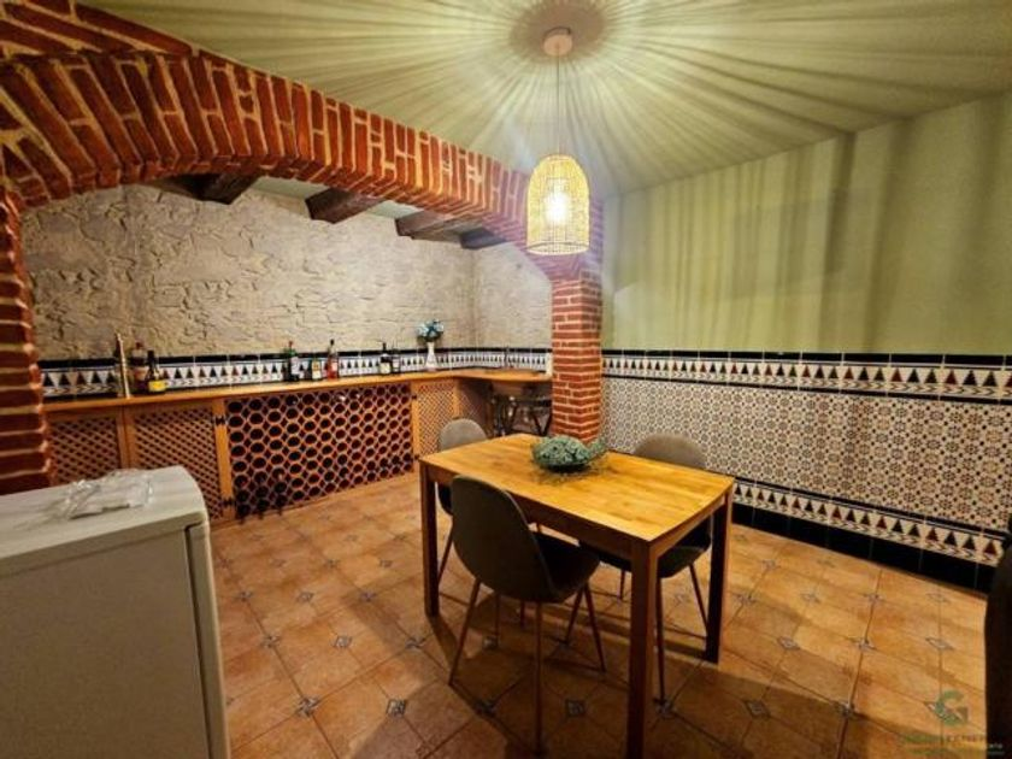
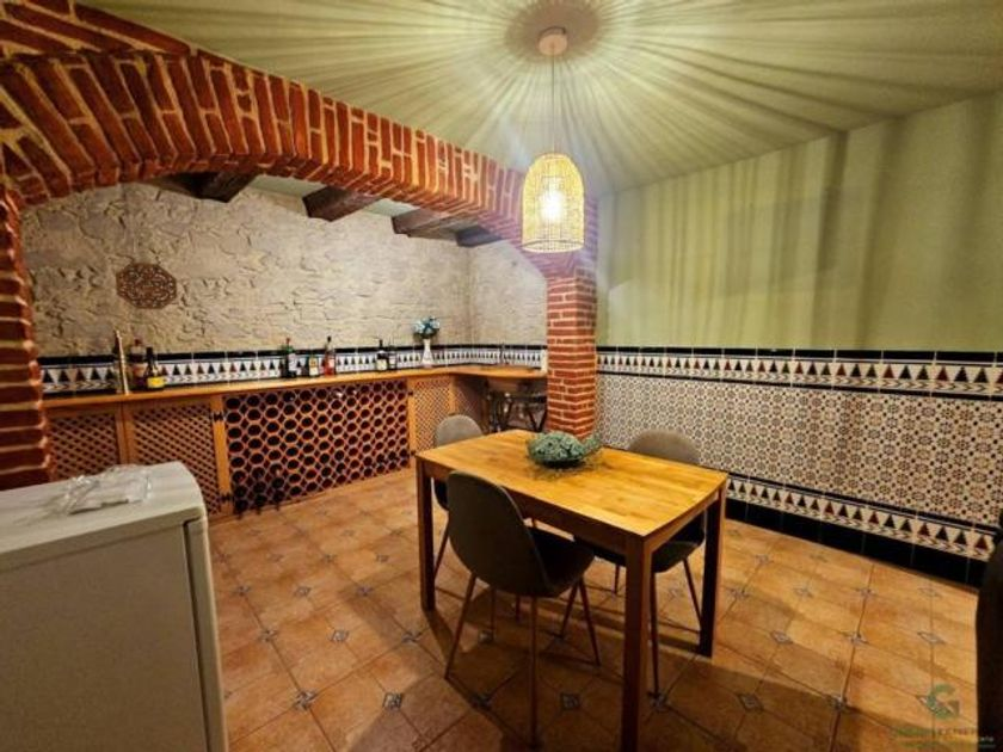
+ decorative platter (147, 285)
